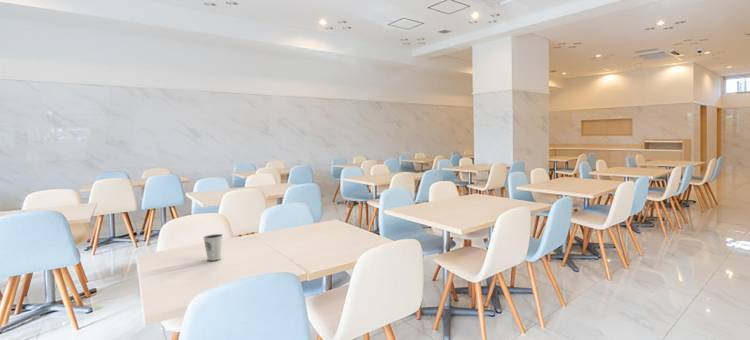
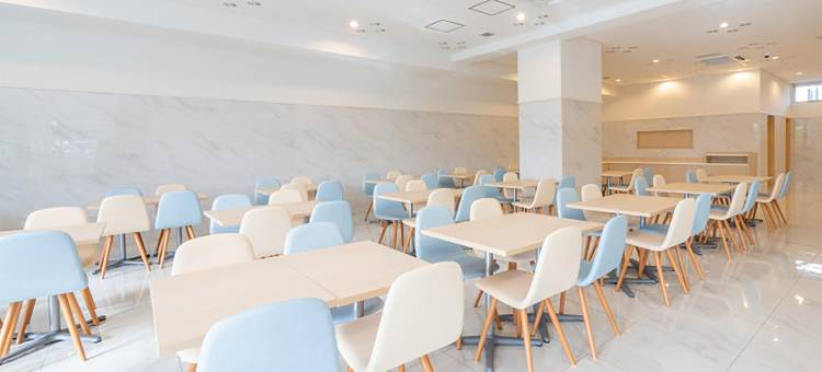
- dixie cup (213, 247)
